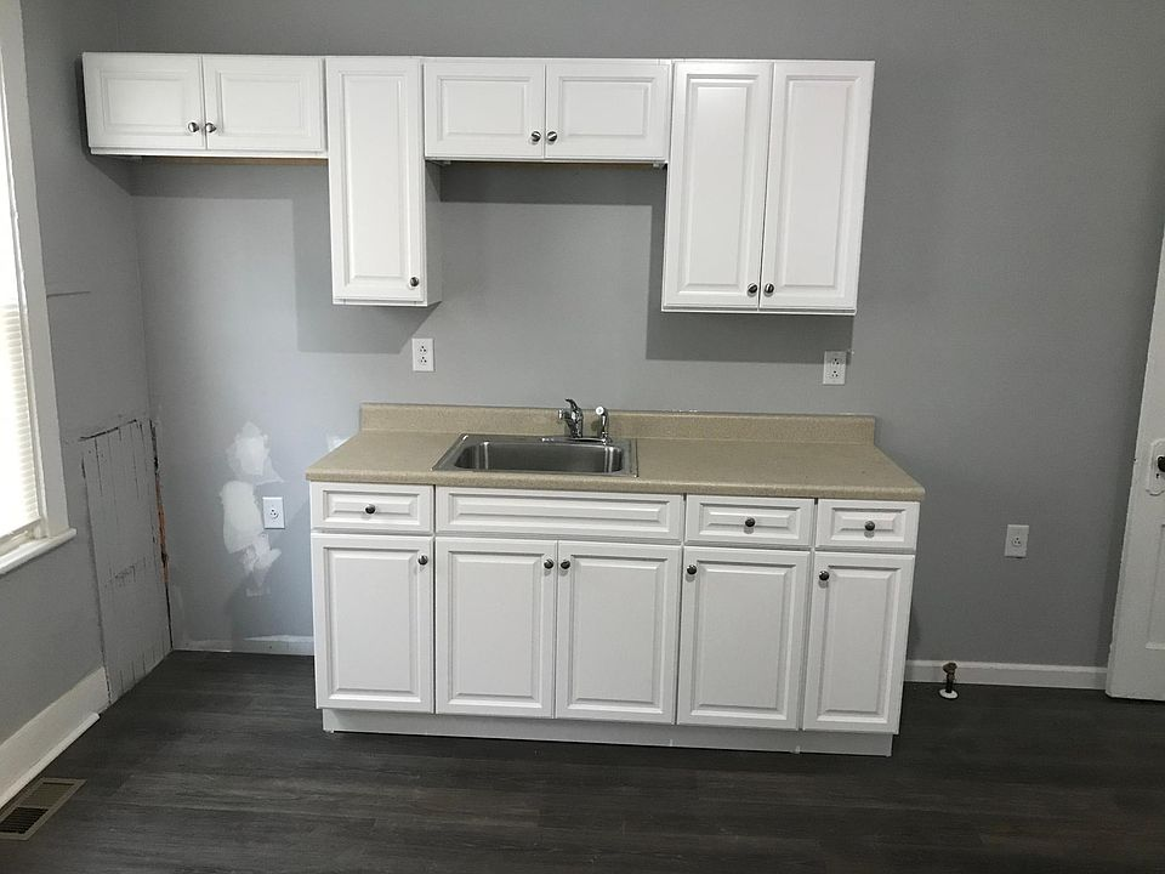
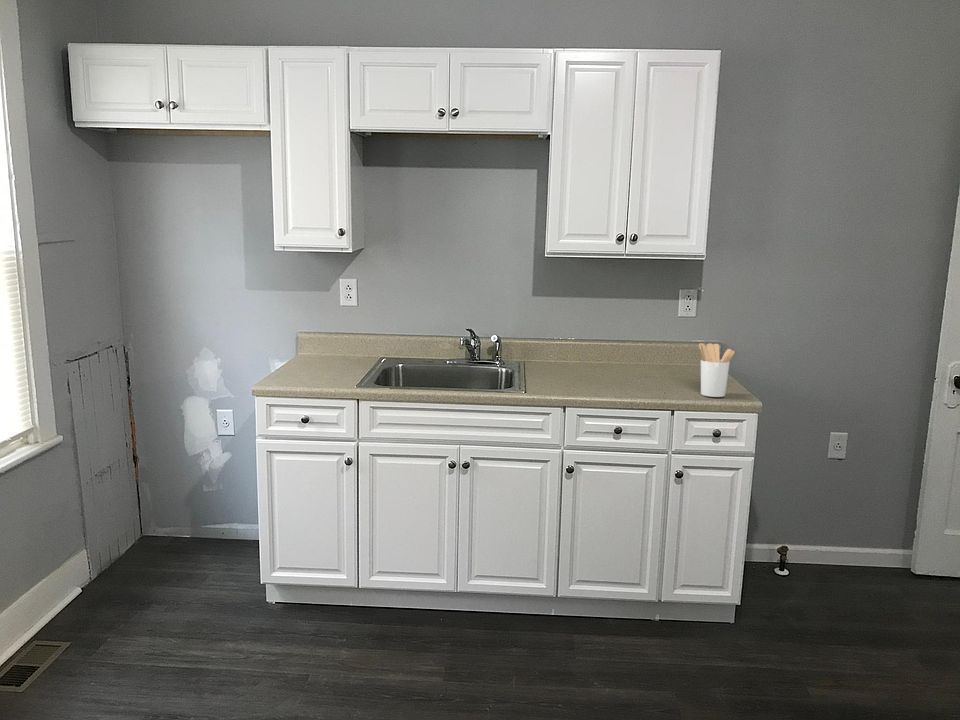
+ utensil holder (712, 368)
